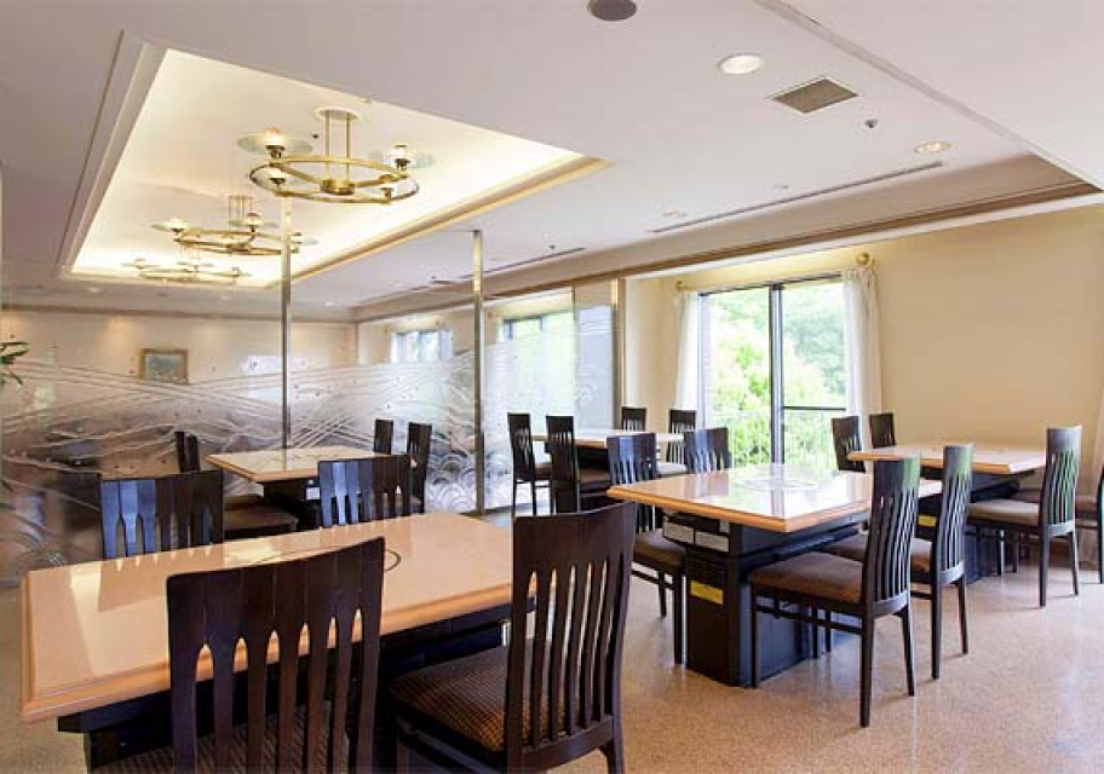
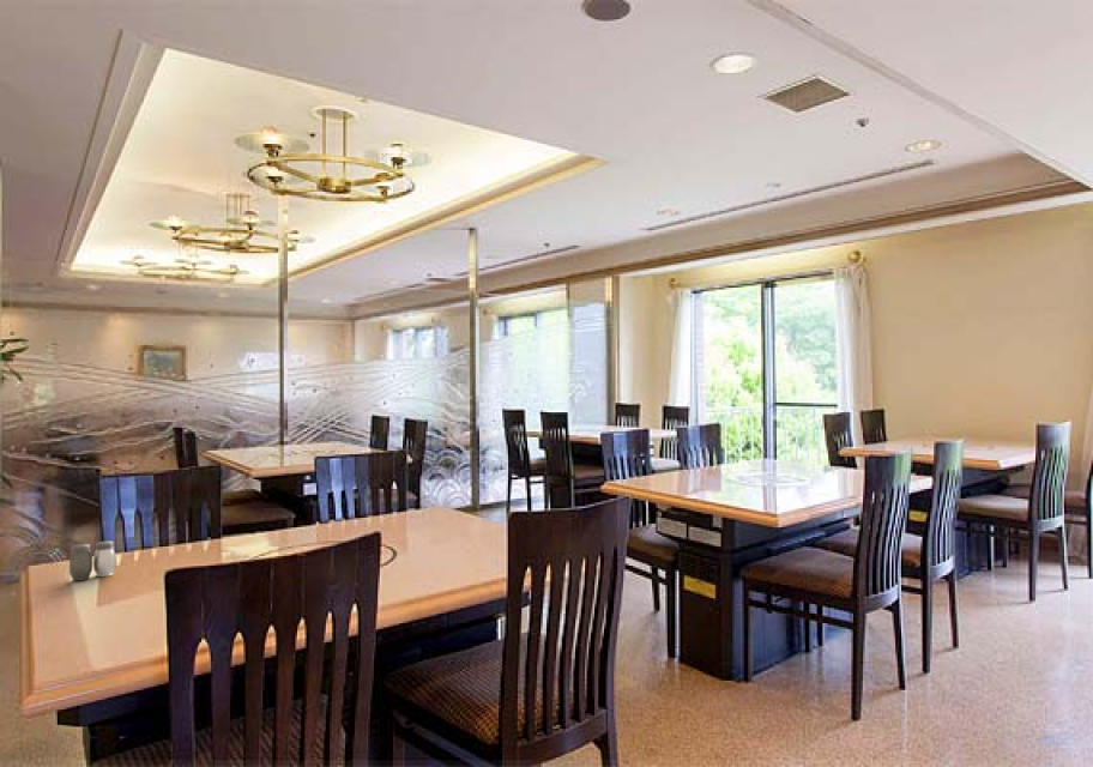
+ salt and pepper shaker (93, 560)
